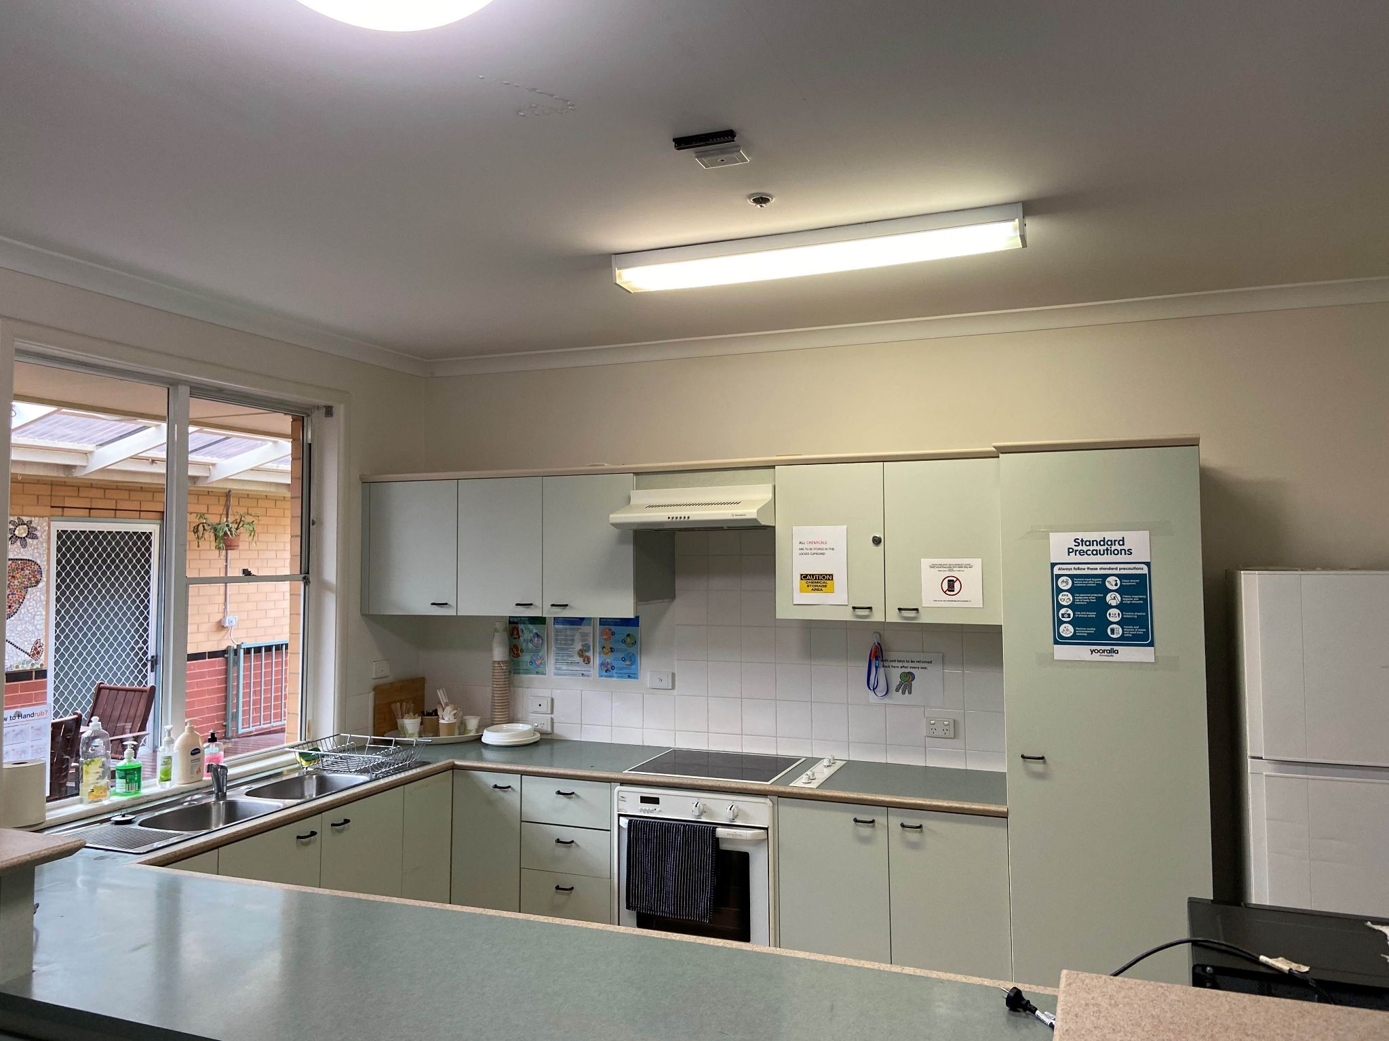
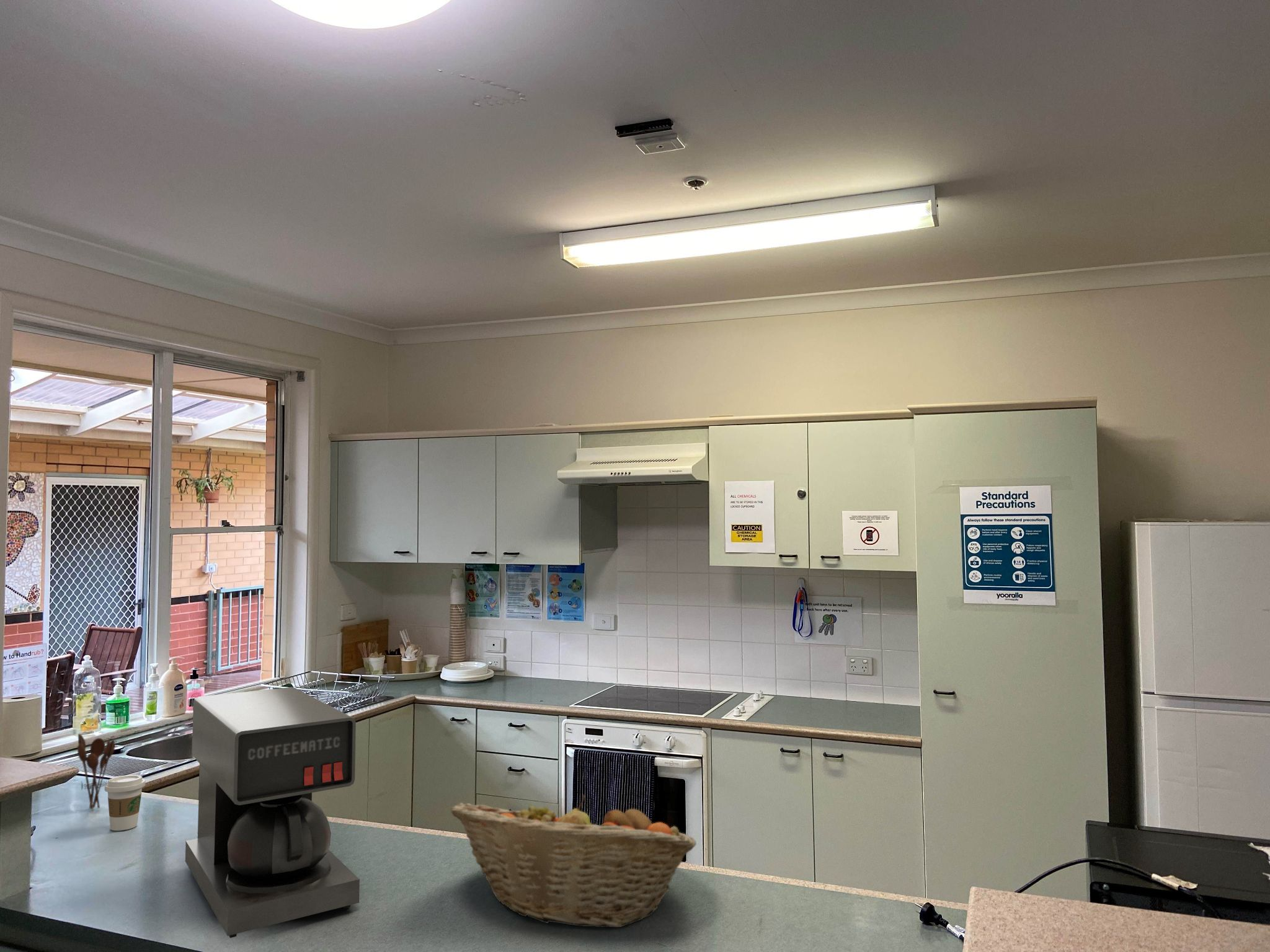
+ utensil holder (92, 770)
+ fruit basket (571, 845)
+ coffee maker (268, 796)
+ coffee cup (124, 802)
